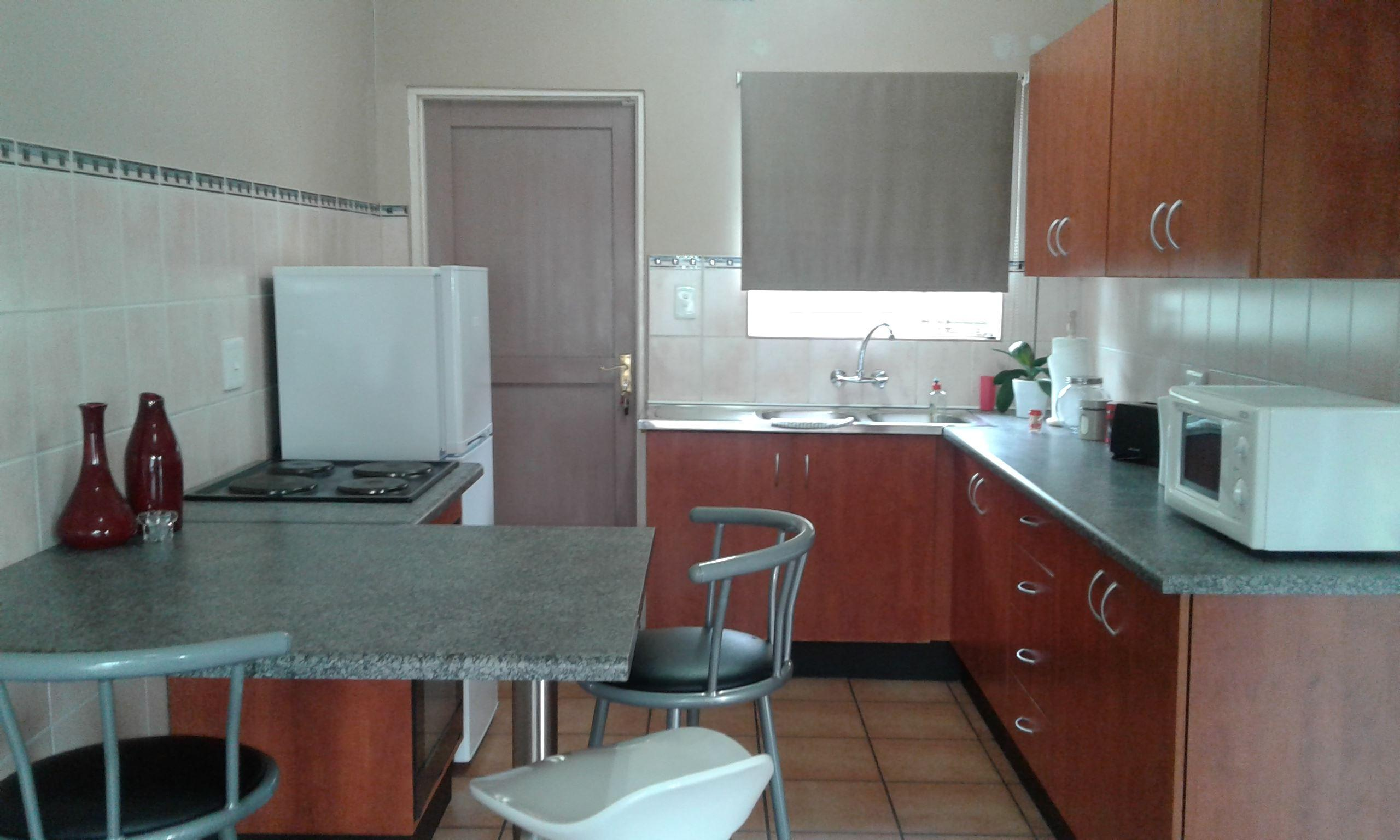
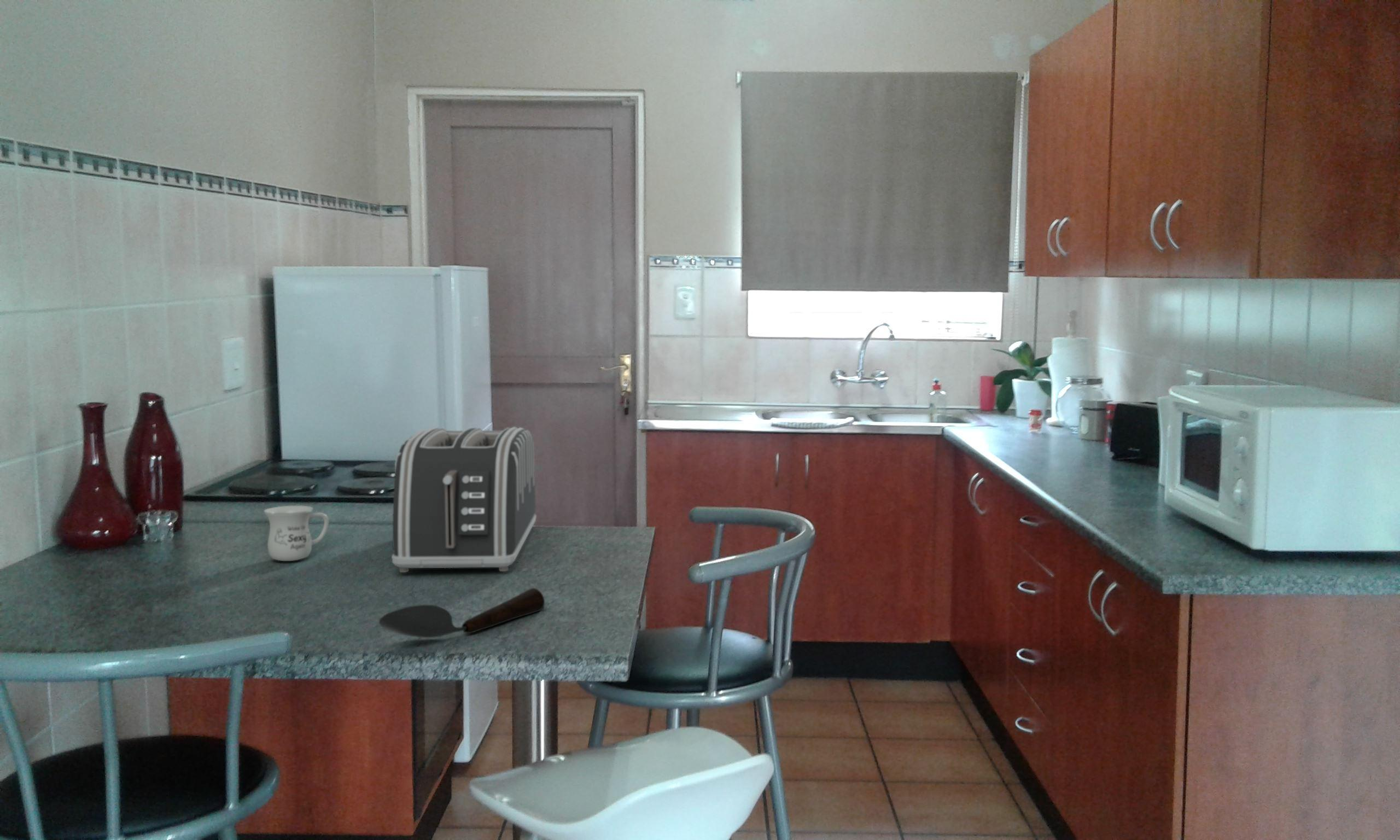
+ mug (299, 533)
+ toaster (468, 491)
+ spoon (471, 618)
